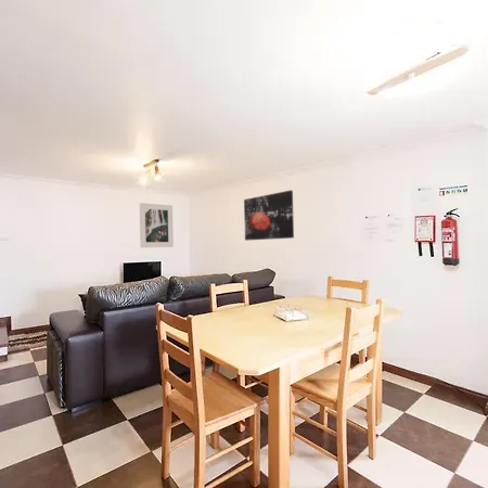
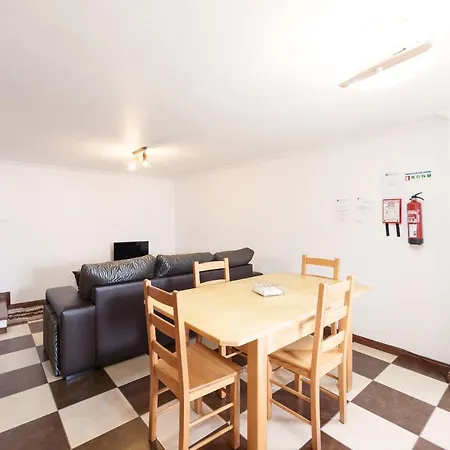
- wall art (267, 217)
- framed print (156, 226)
